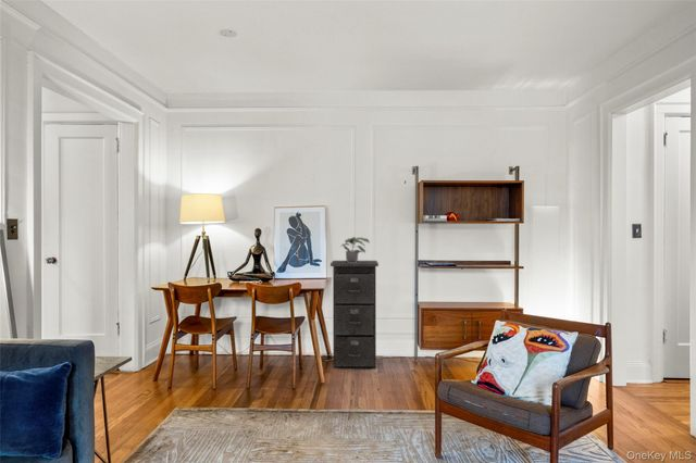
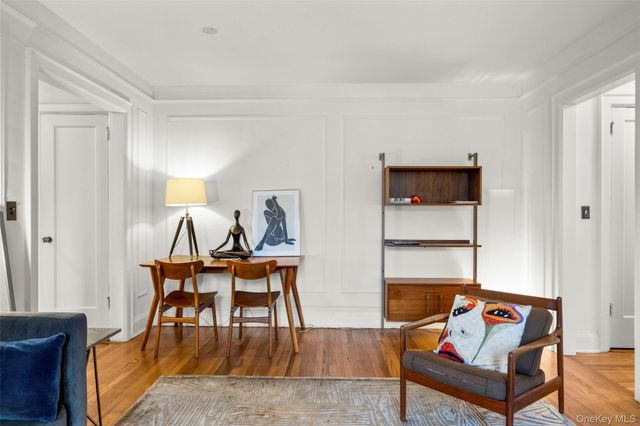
- filing cabinet (355, 312)
- potted plant (355, 250)
